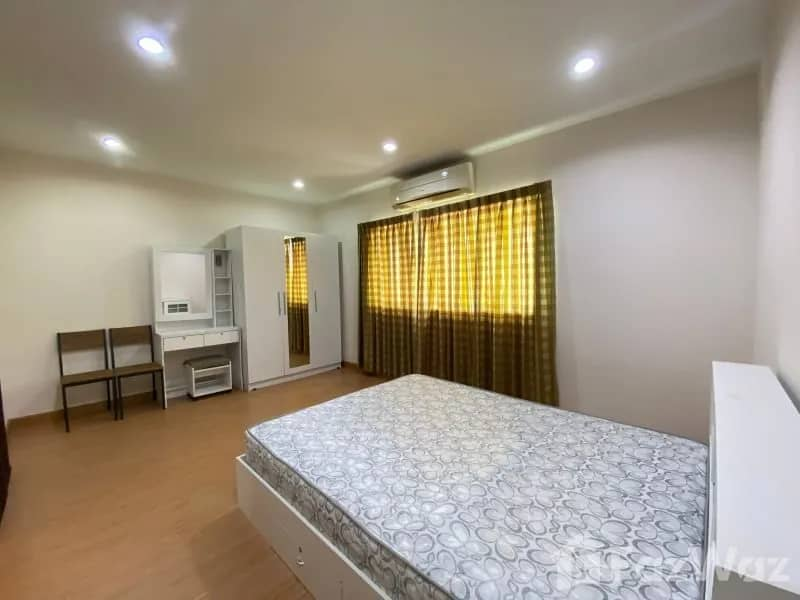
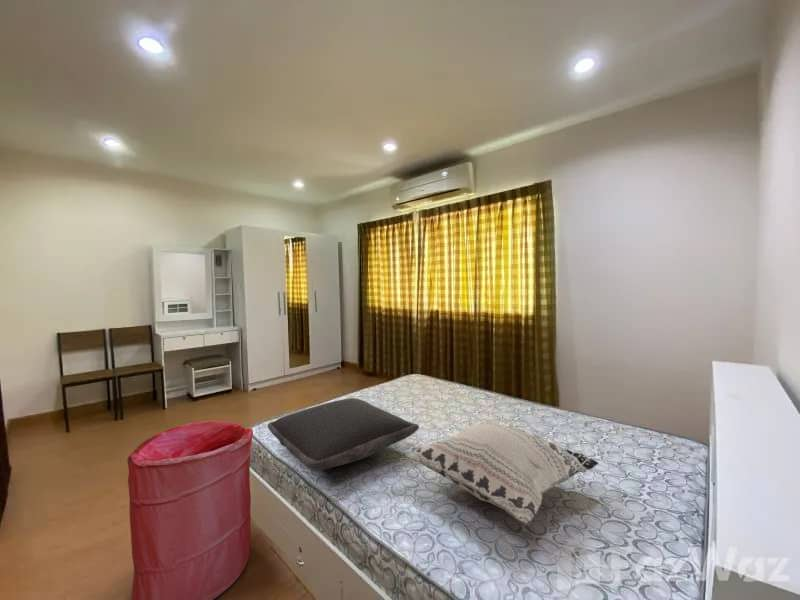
+ pillow (341, 429)
+ decorative pillow (499, 459)
+ laundry hamper (196, 502)
